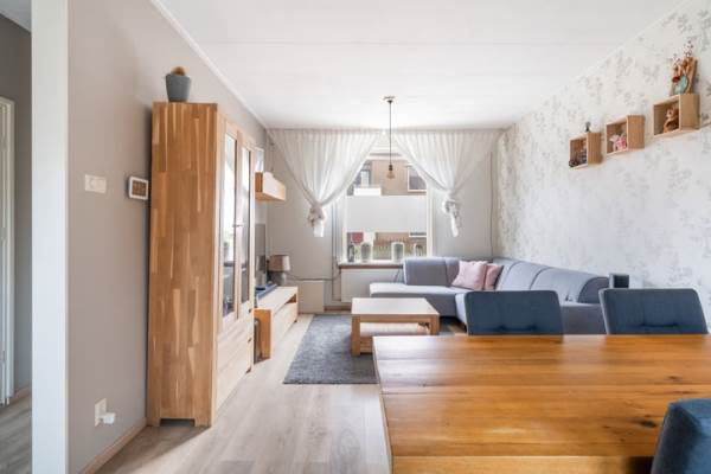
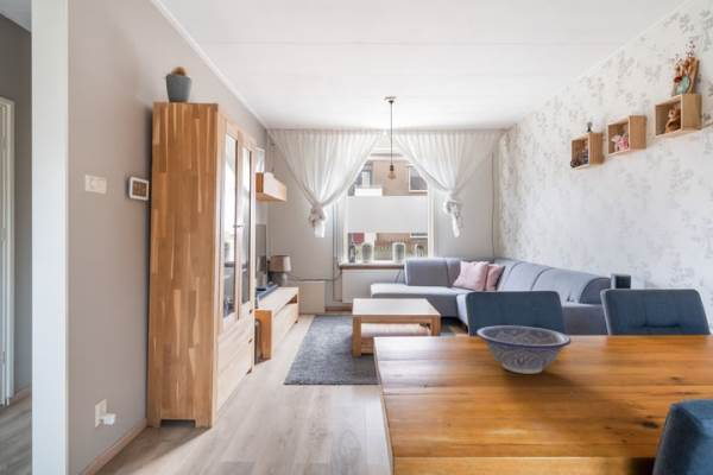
+ decorative bowl (522, 350)
